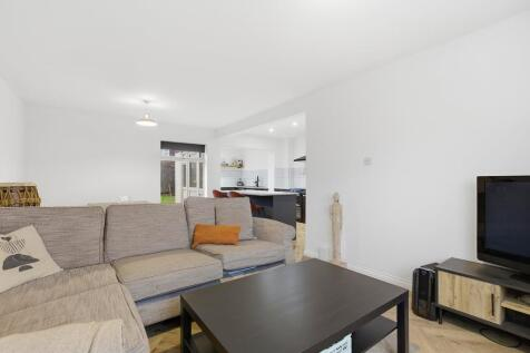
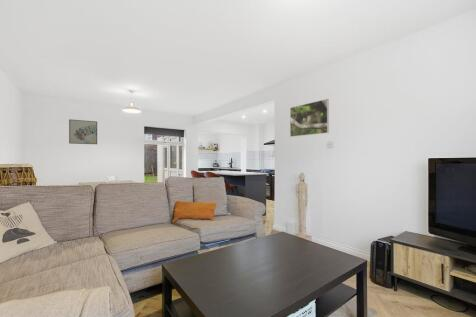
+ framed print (308, 119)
+ wall art (83, 132)
